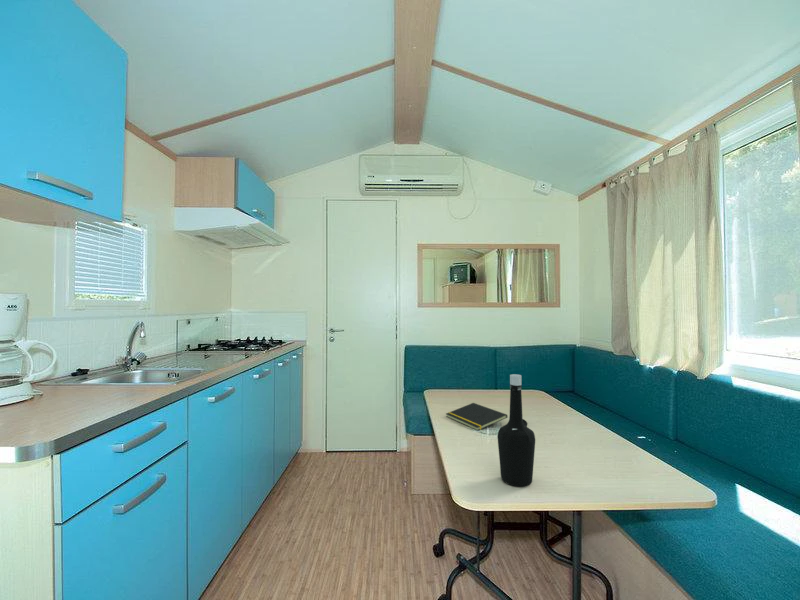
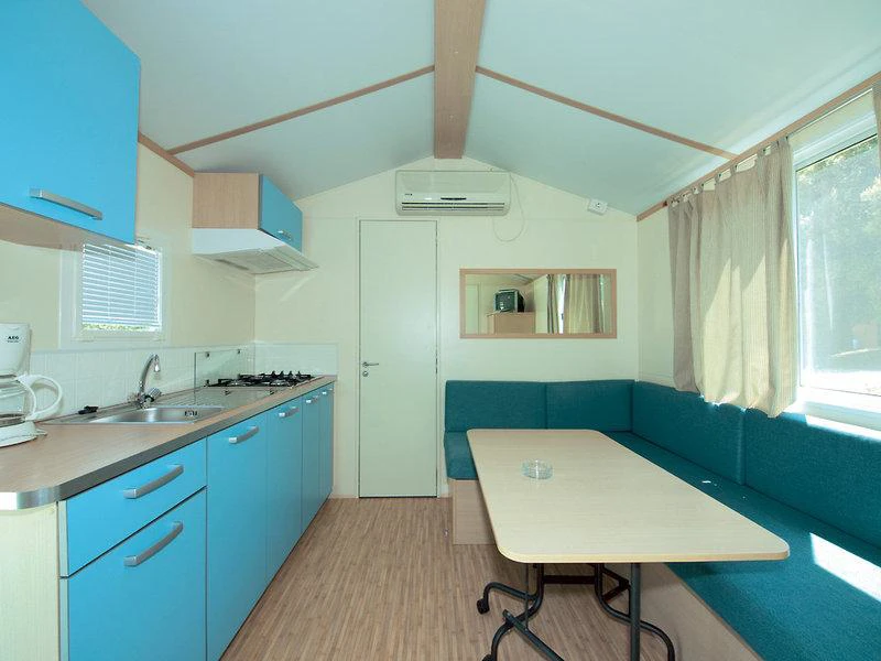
- notepad (475, 415)
- bottle (516, 427)
